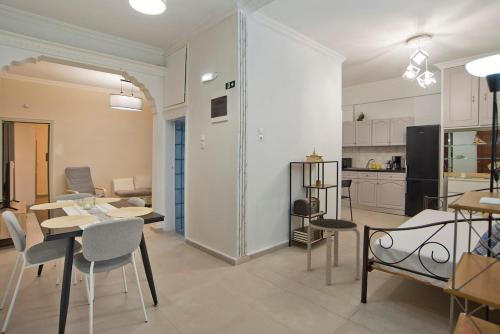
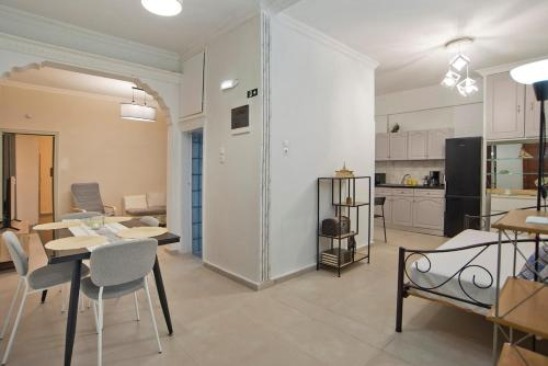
- side table (334, 248)
